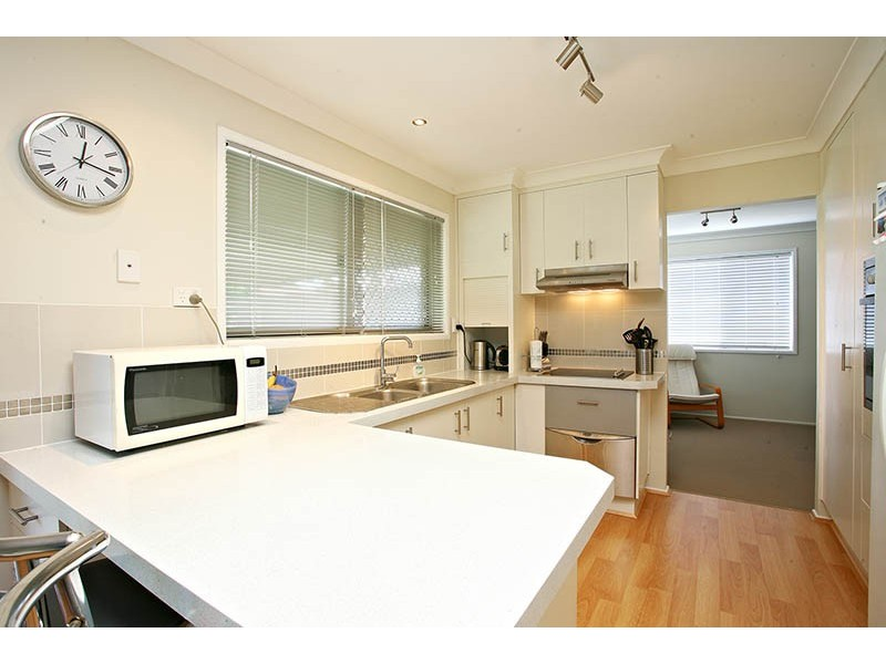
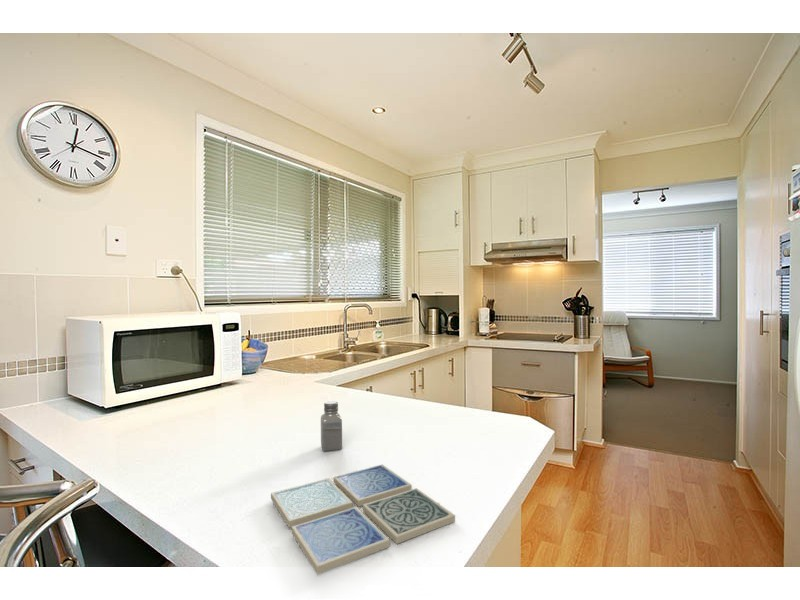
+ saltshaker (331, 424)
+ drink coaster (358, 506)
